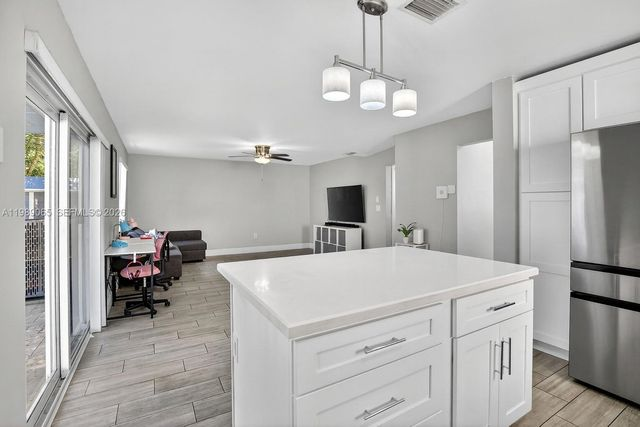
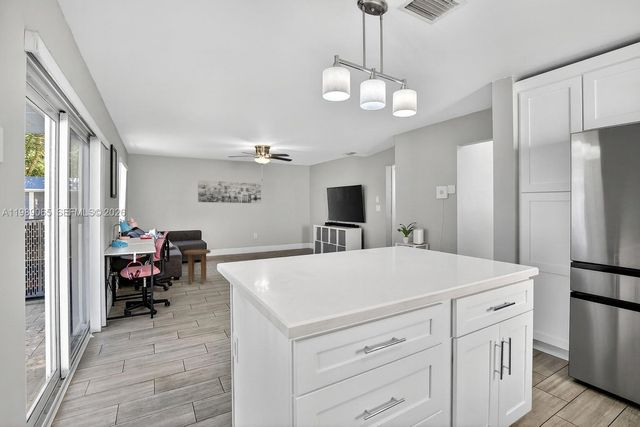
+ wall art (230, 192)
+ side table (193, 266)
